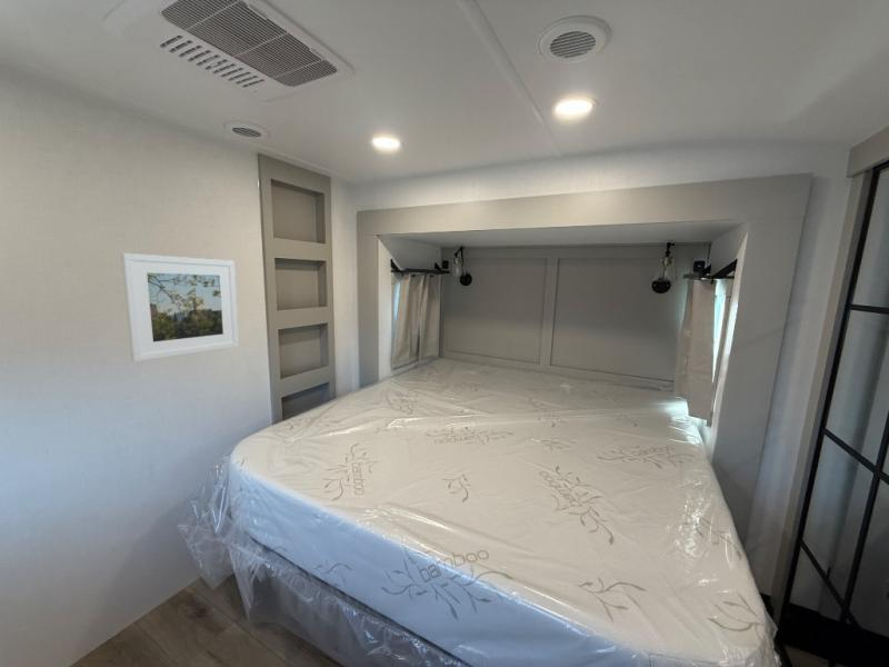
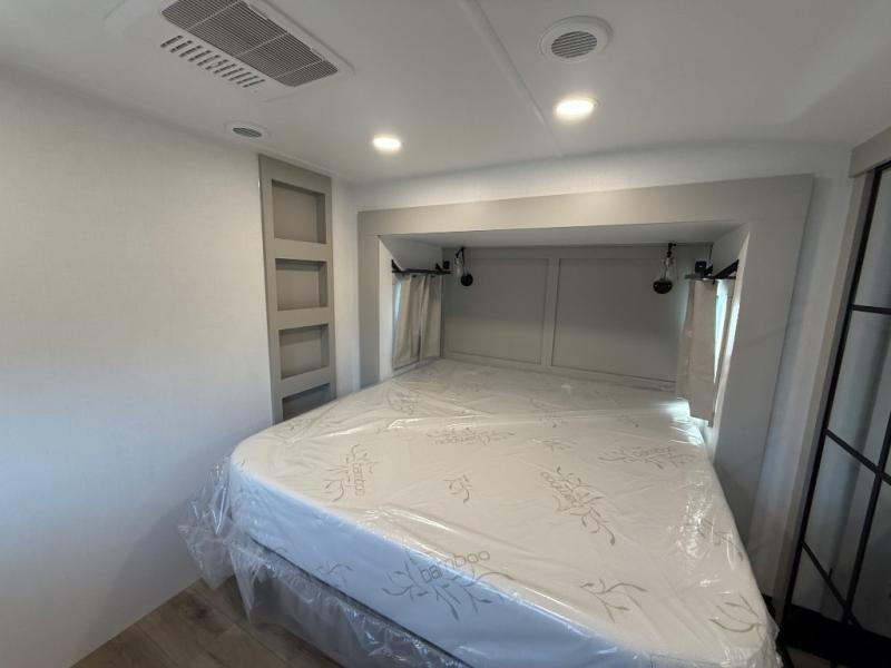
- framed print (188, 306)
